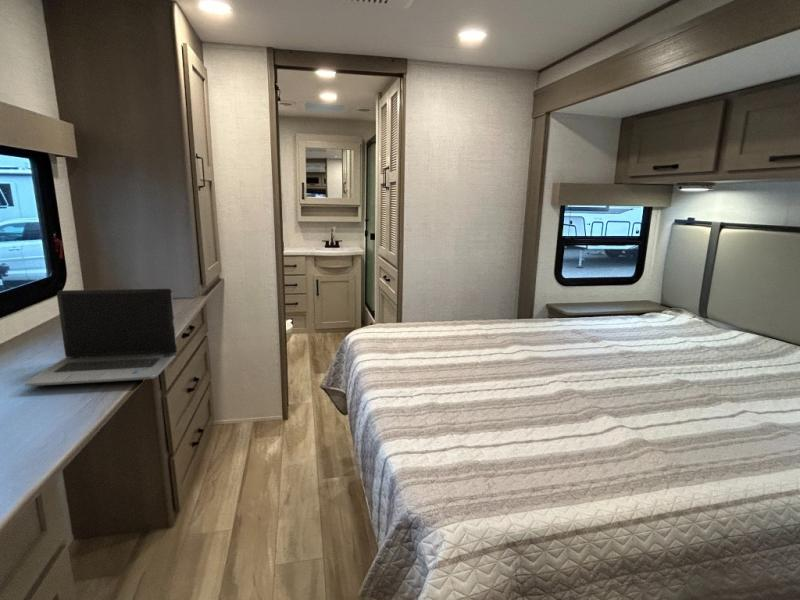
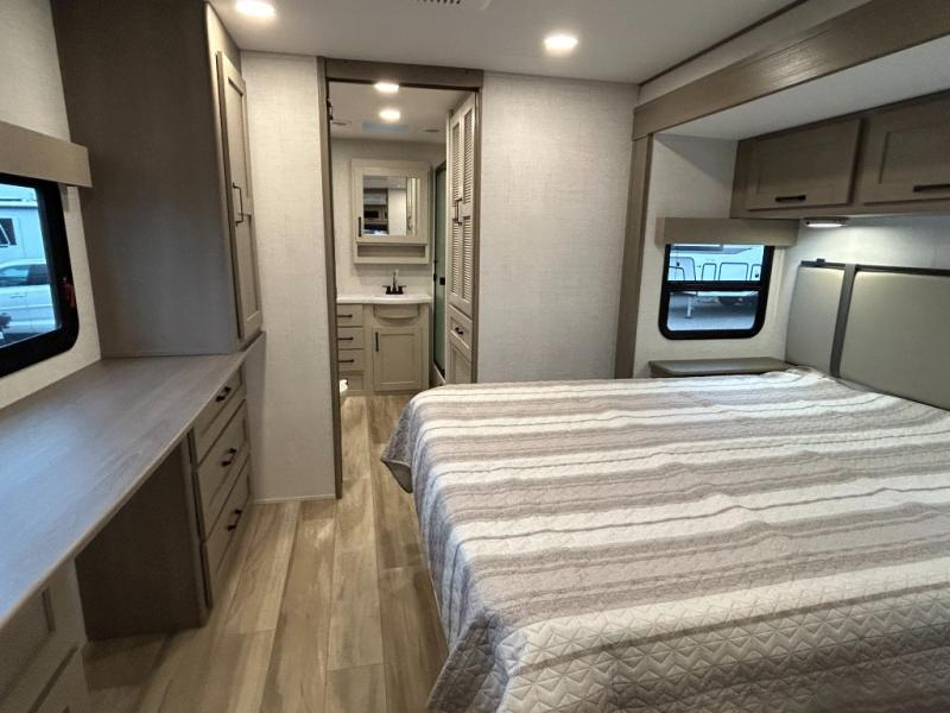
- laptop computer (104, 334)
